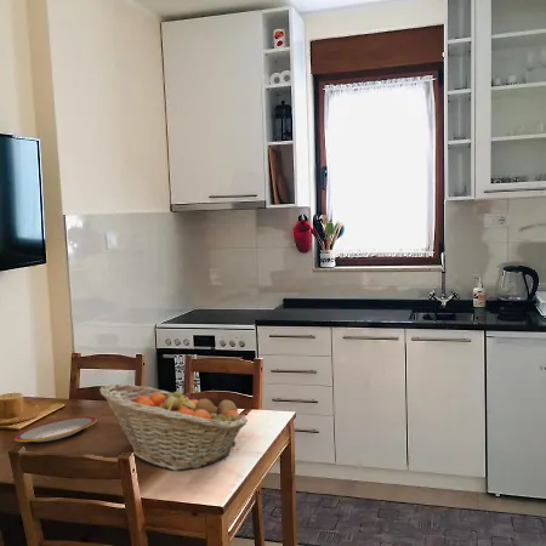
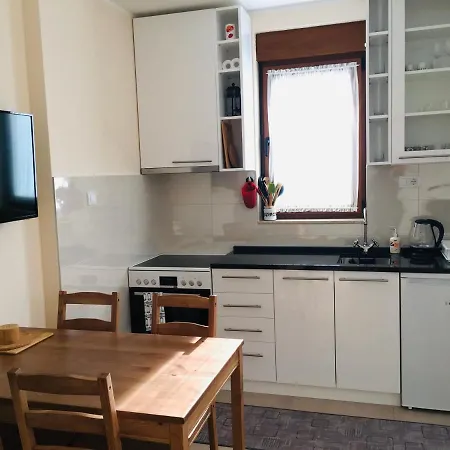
- plate (57, 431)
- fruit basket (174, 416)
